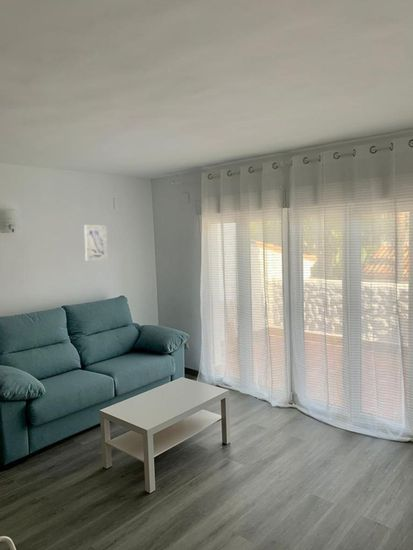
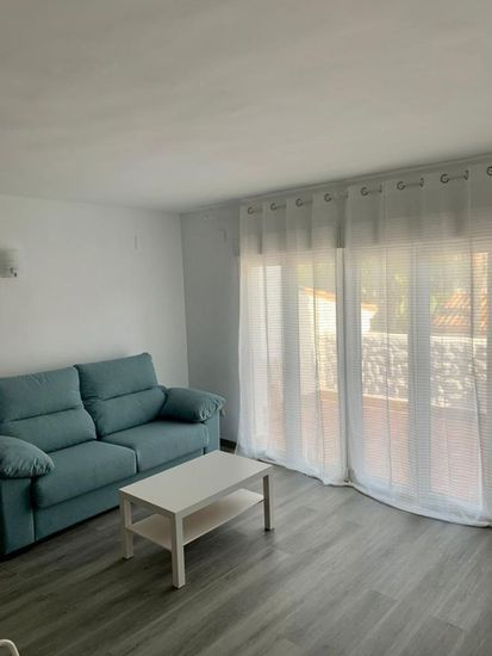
- wall art (96, 243)
